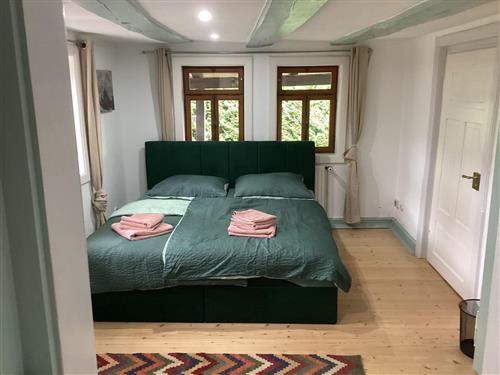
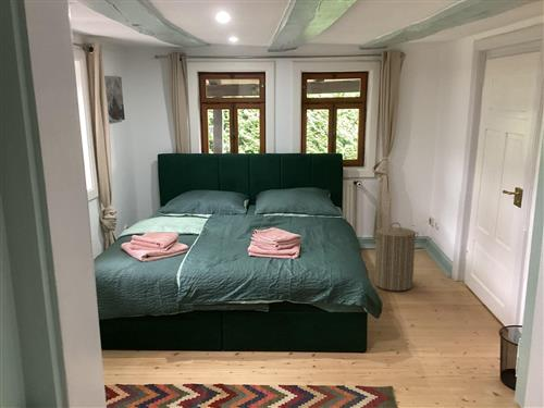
+ laundry hamper (394, 254)
